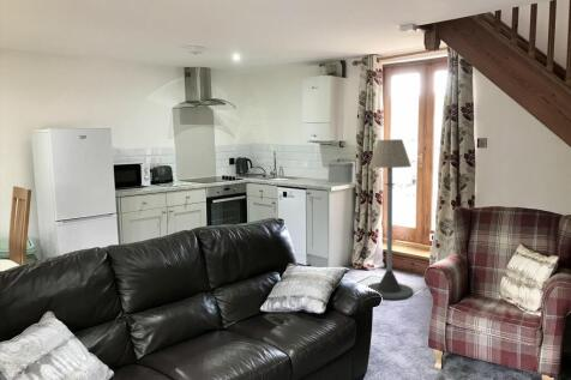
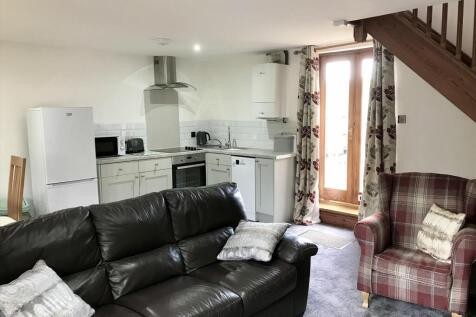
- floor lamp (389, 216)
